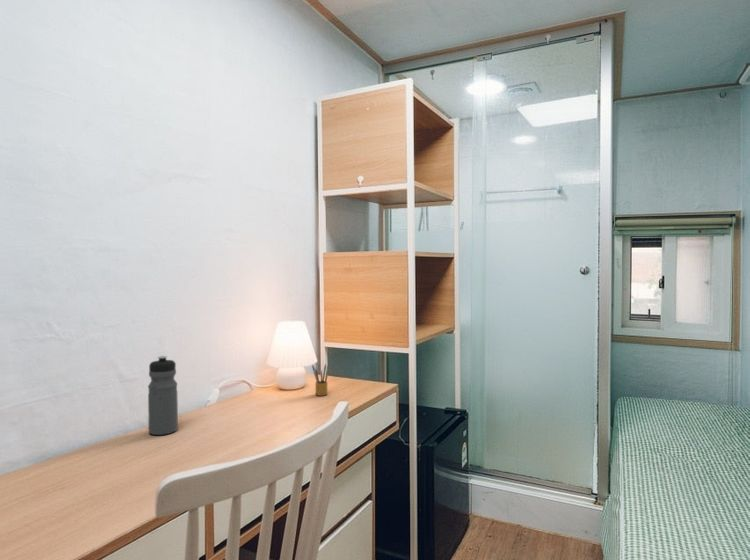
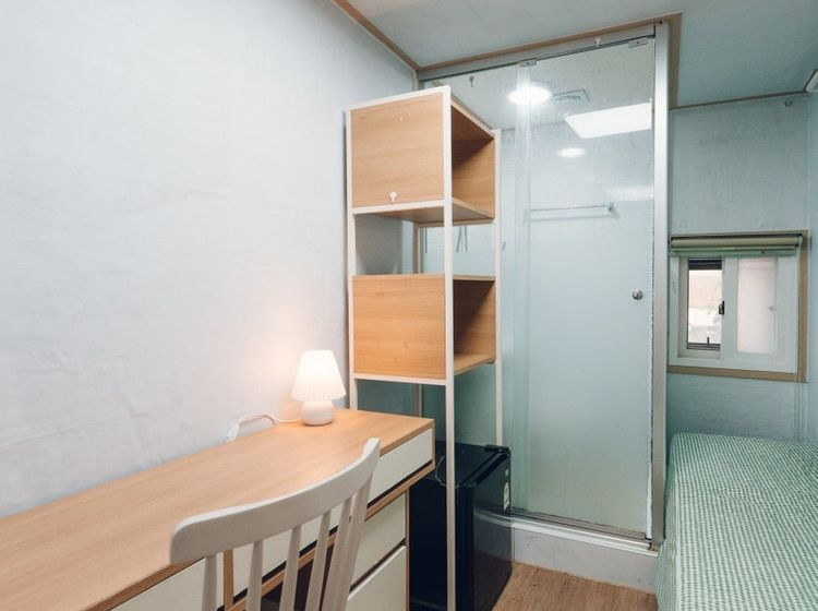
- water bottle (162, 393)
- pencil box (321, 379)
